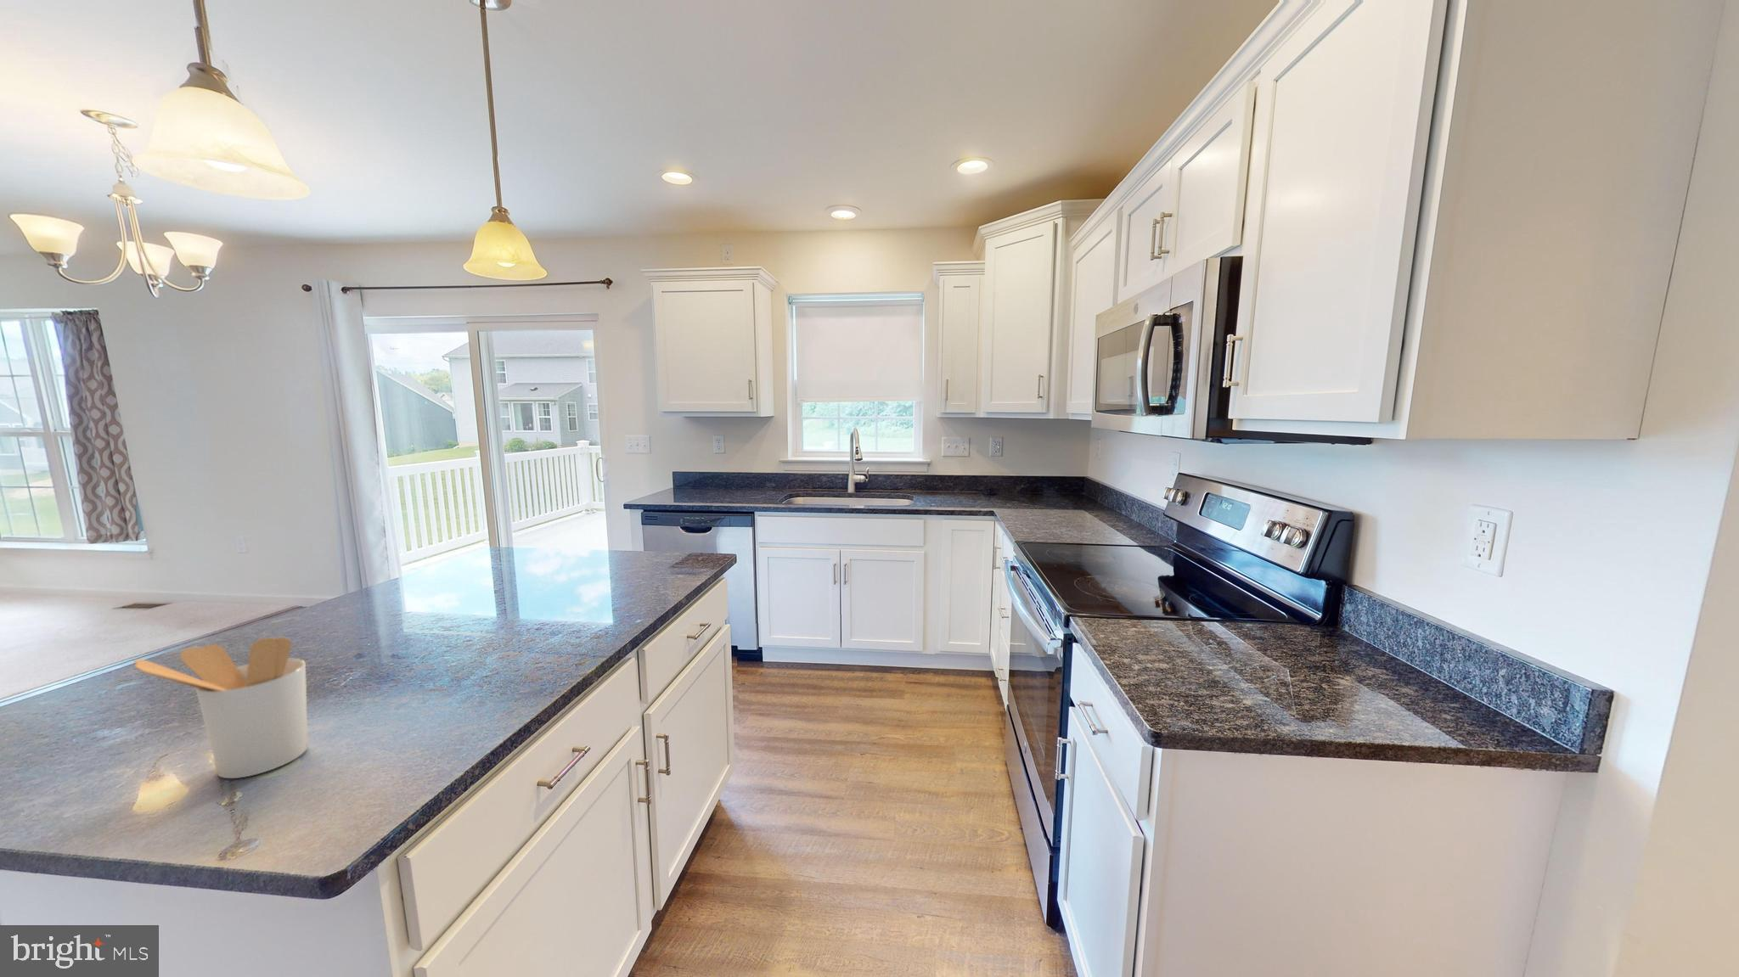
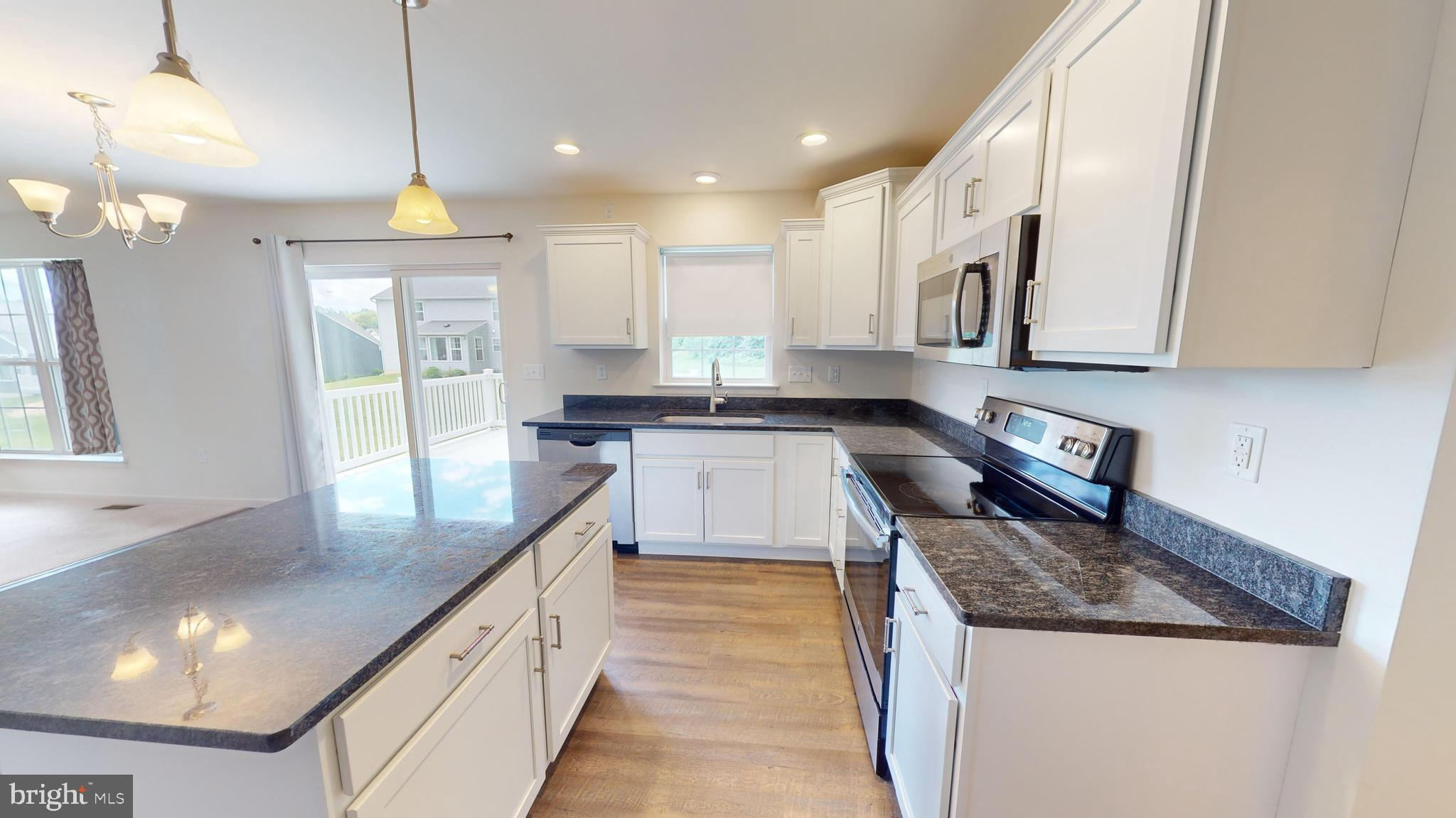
- utensil holder (228, 706)
